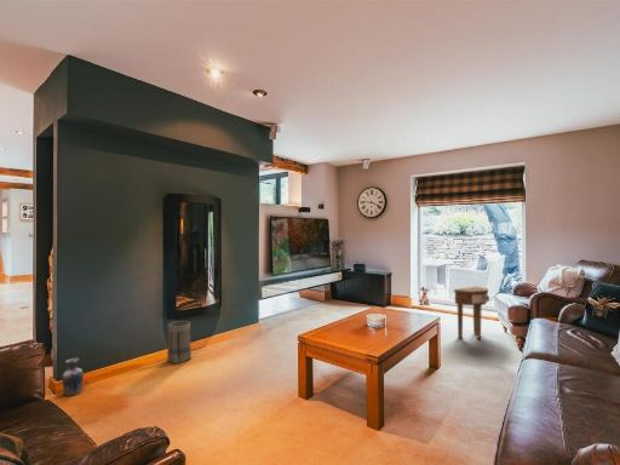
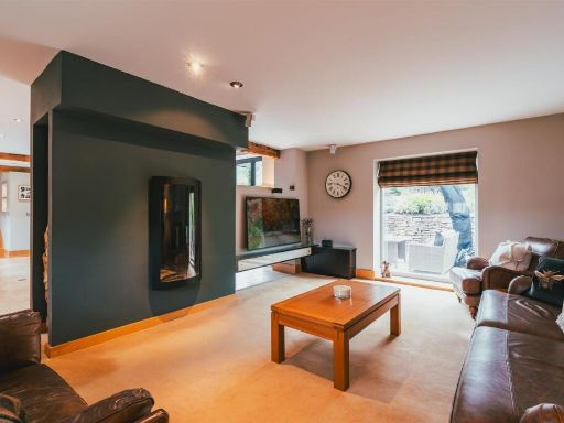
- side table (473, 311)
- basket (179, 341)
- ceramic jug (71, 375)
